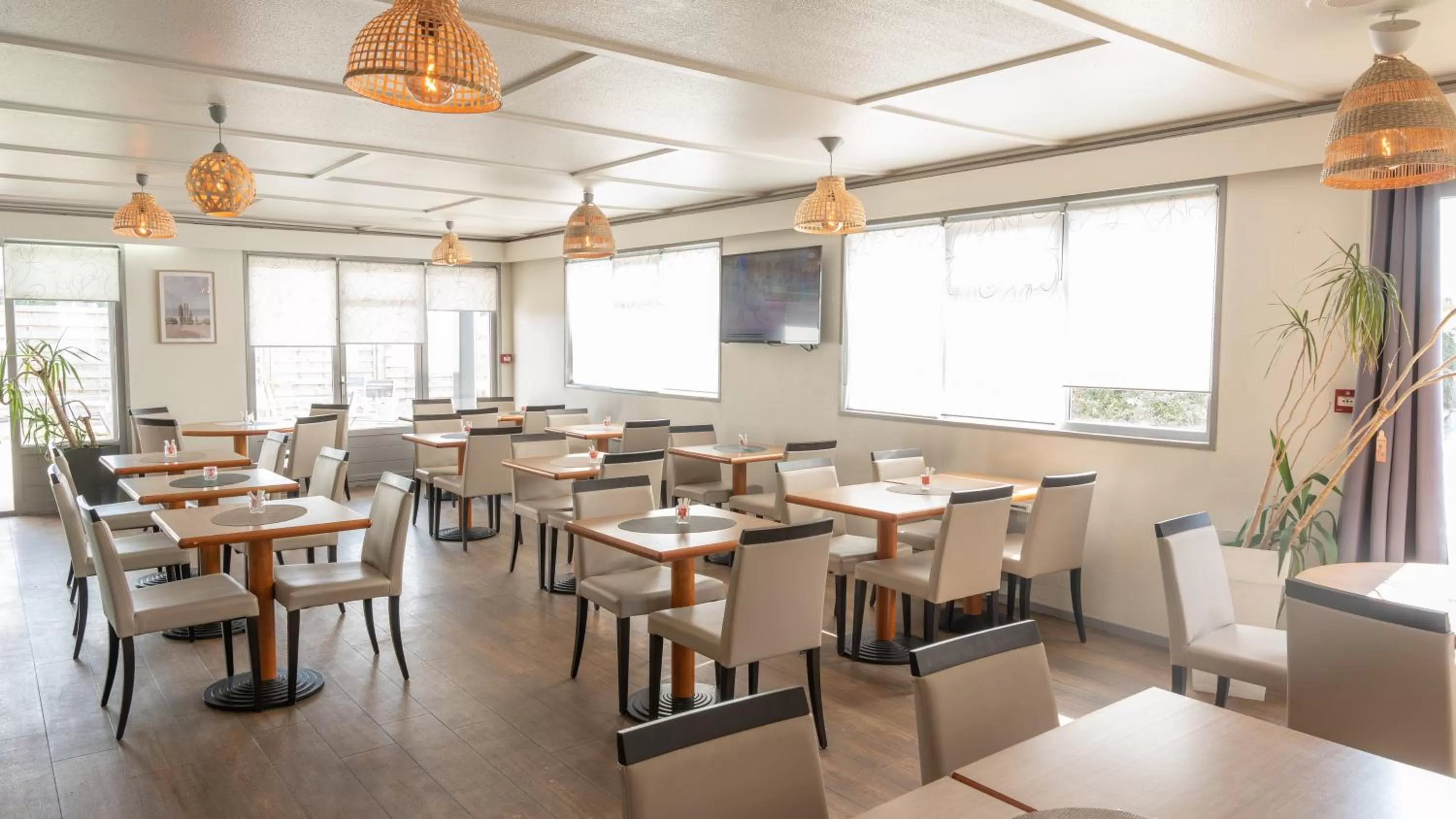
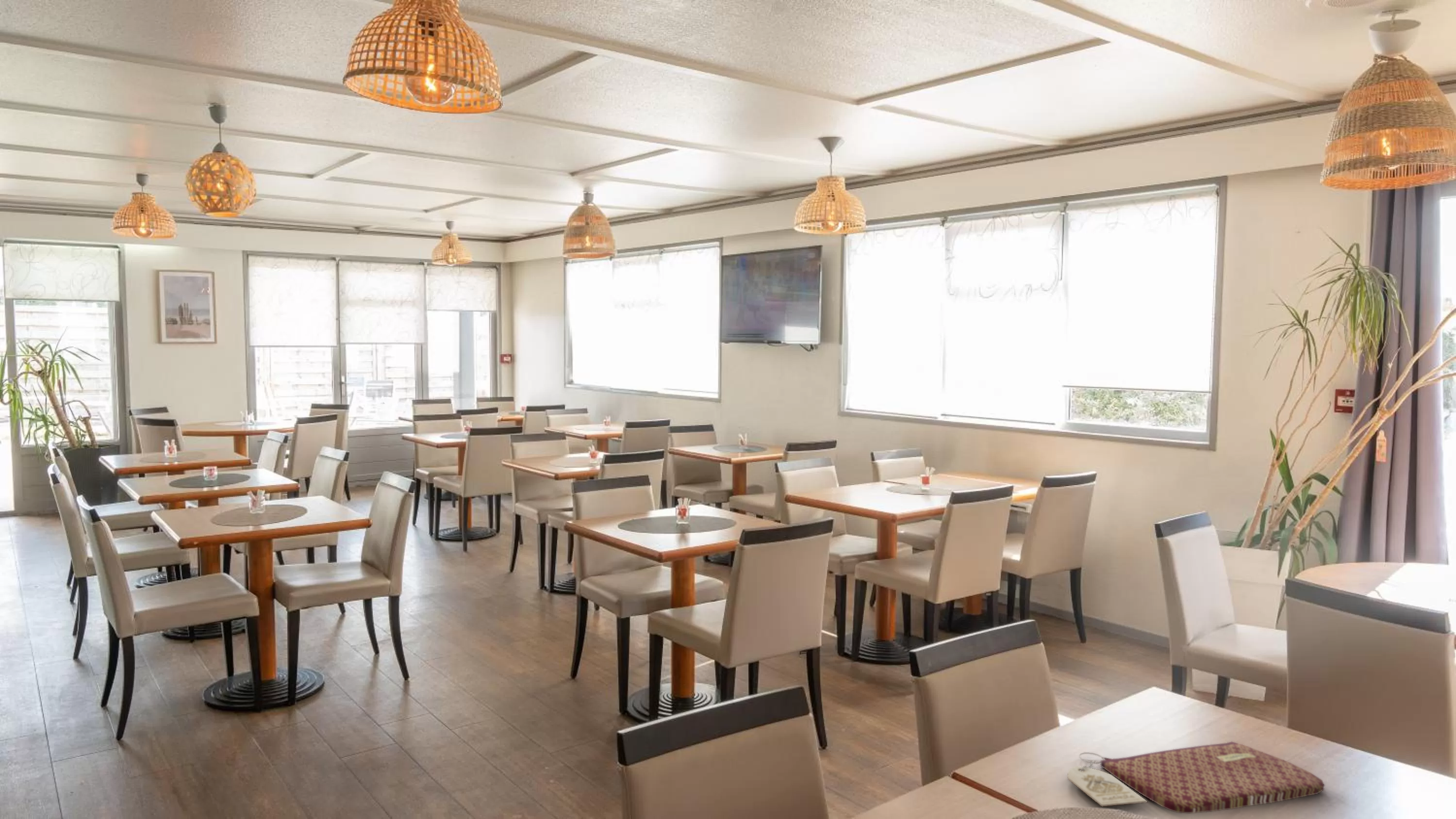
+ placemat (1181, 772)
